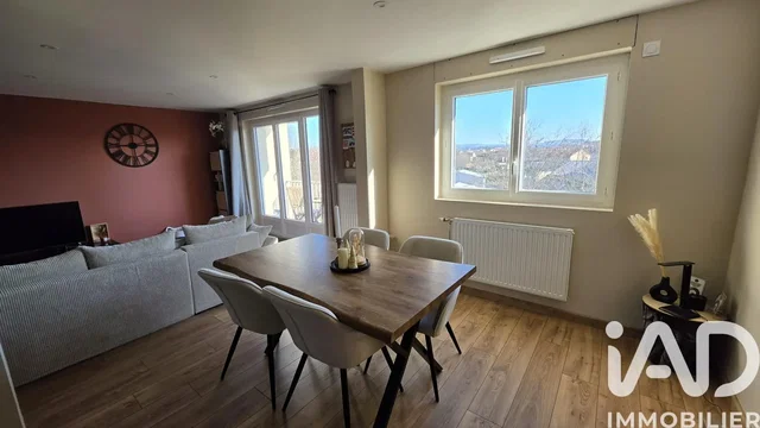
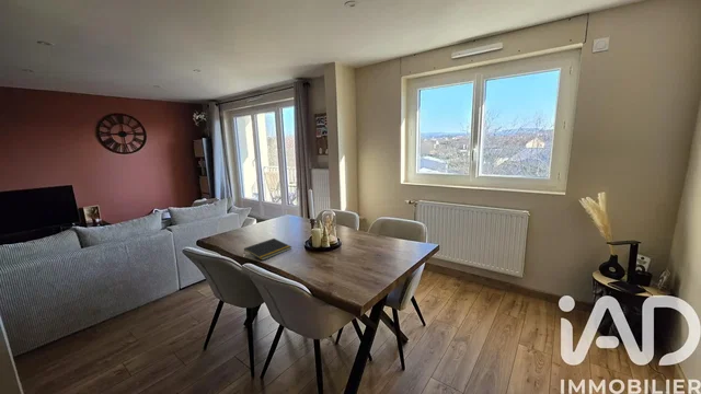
+ notepad (268, 247)
